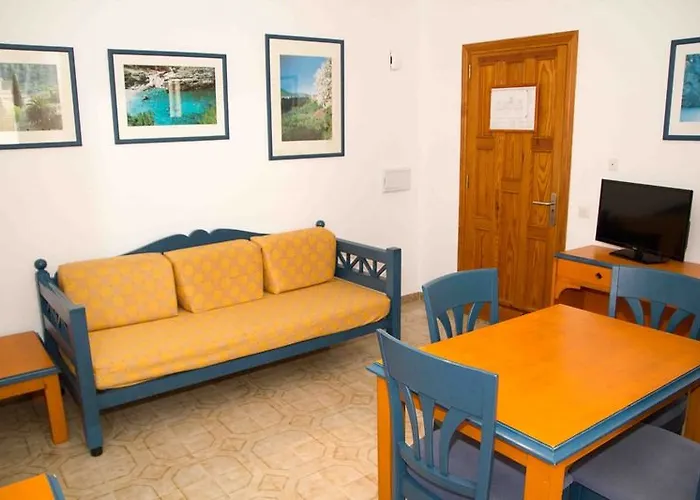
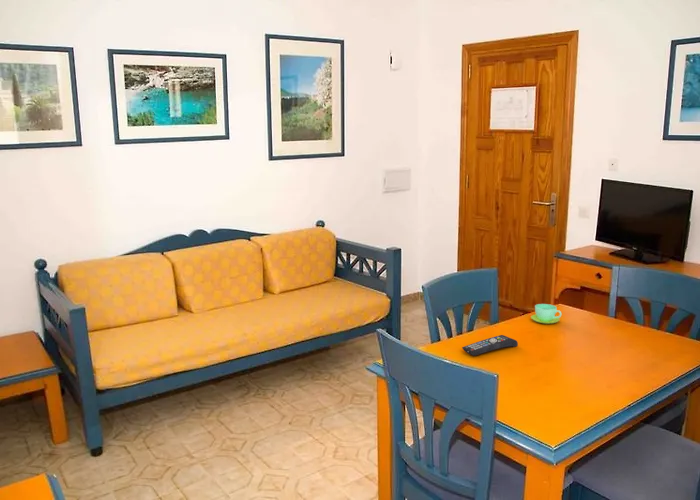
+ cup (545, 314)
+ remote control (490, 344)
